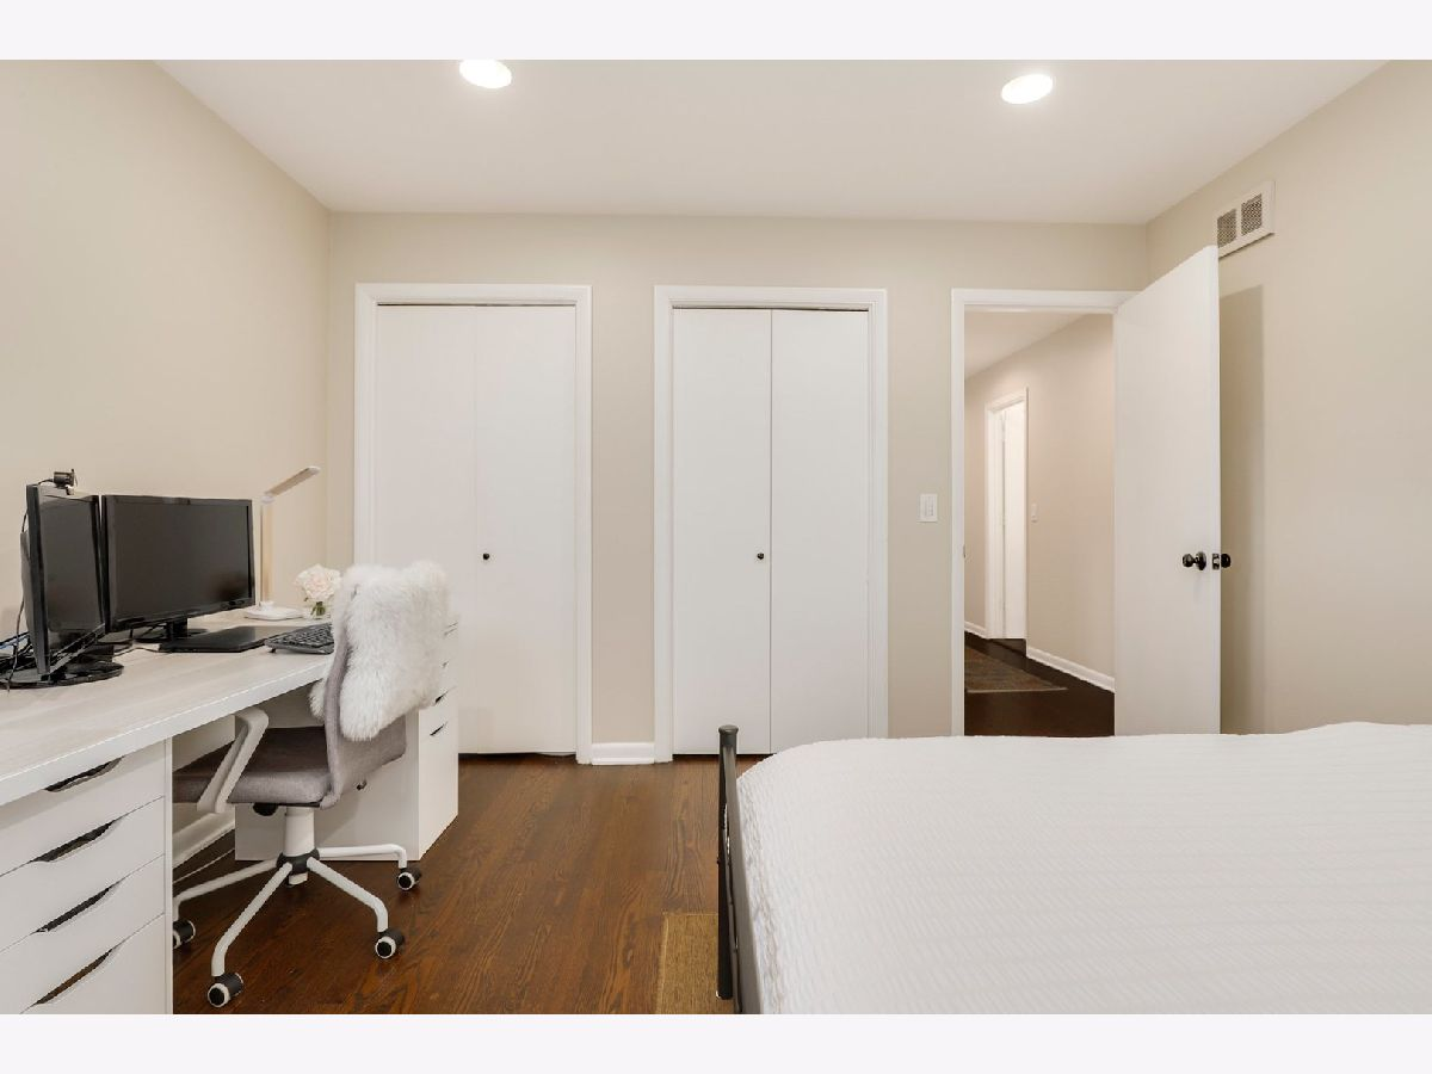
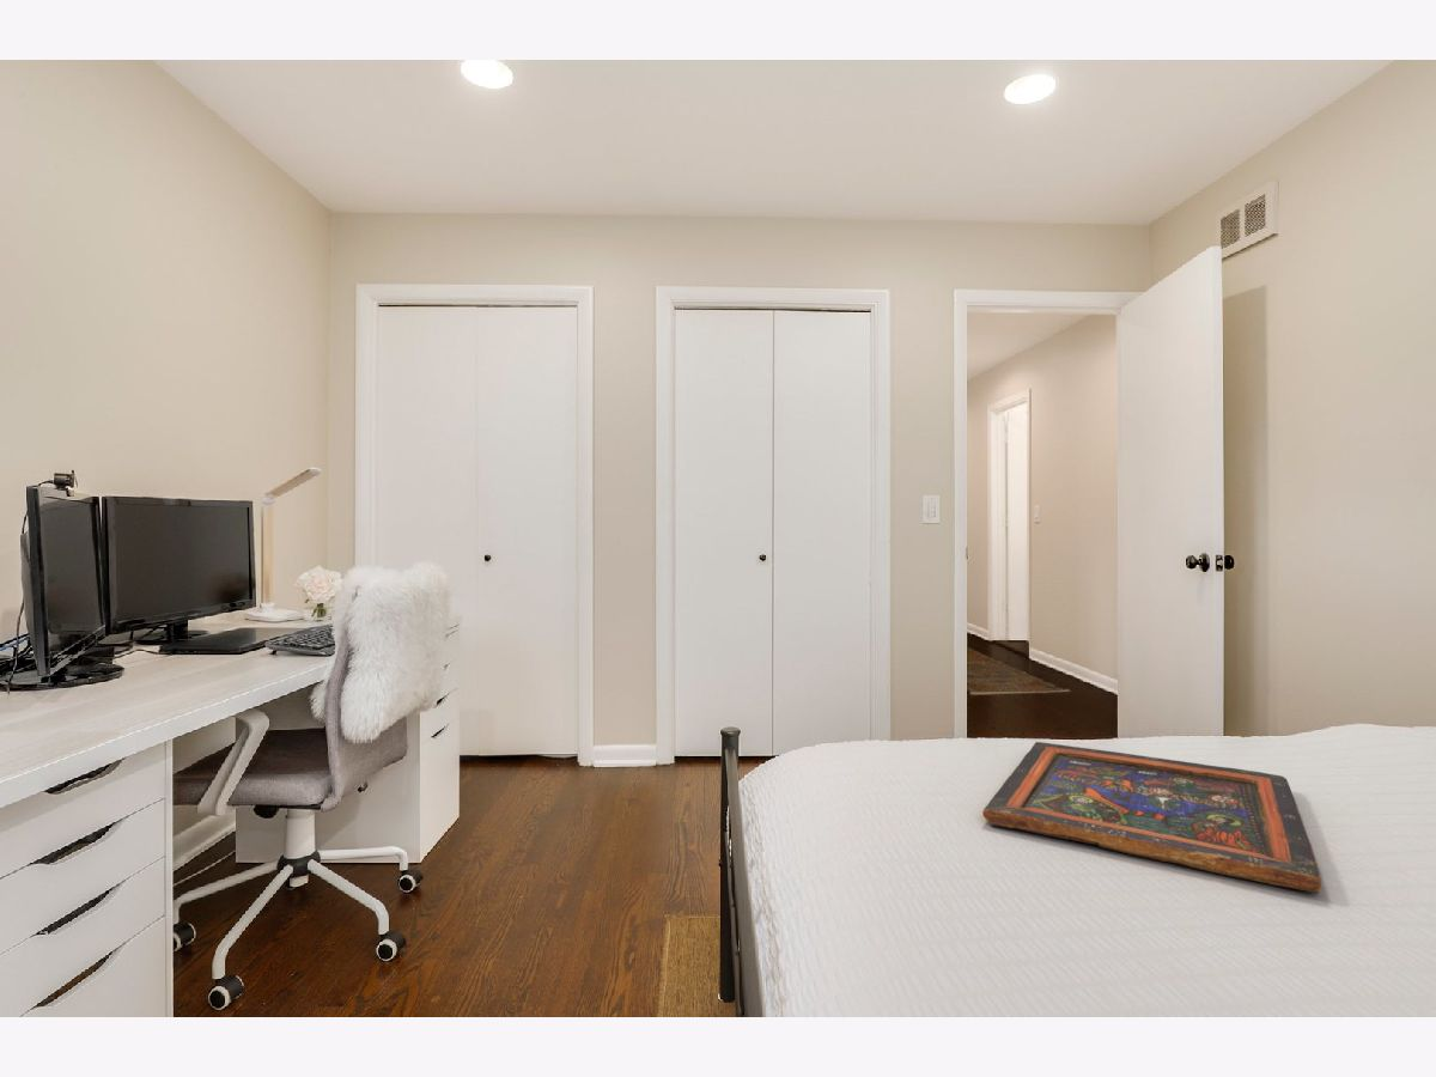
+ painted panel (1143, 798)
